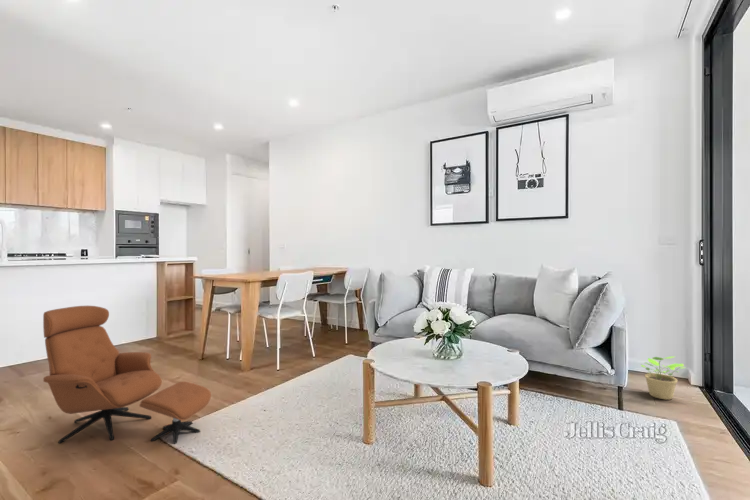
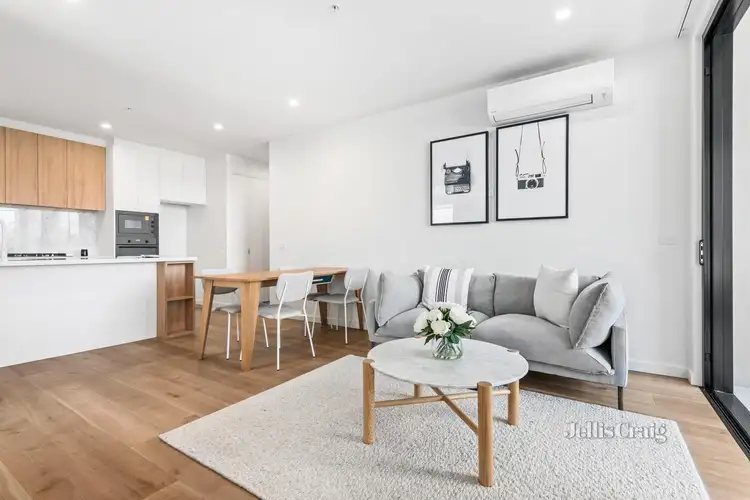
- armchair (127, 368)
- potted plant (658, 373)
